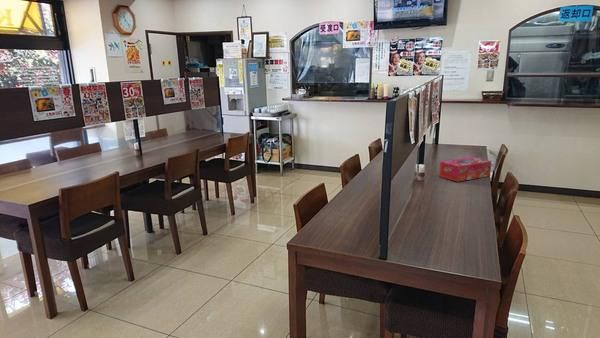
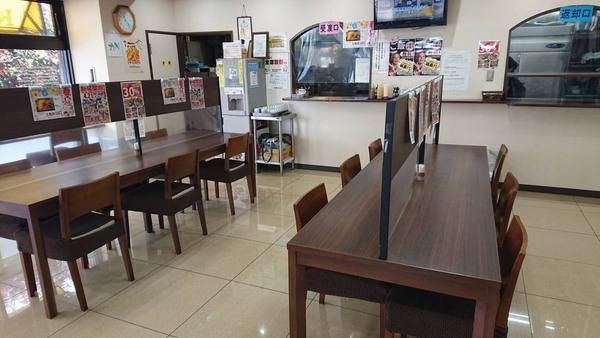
- tissue box (465, 168)
